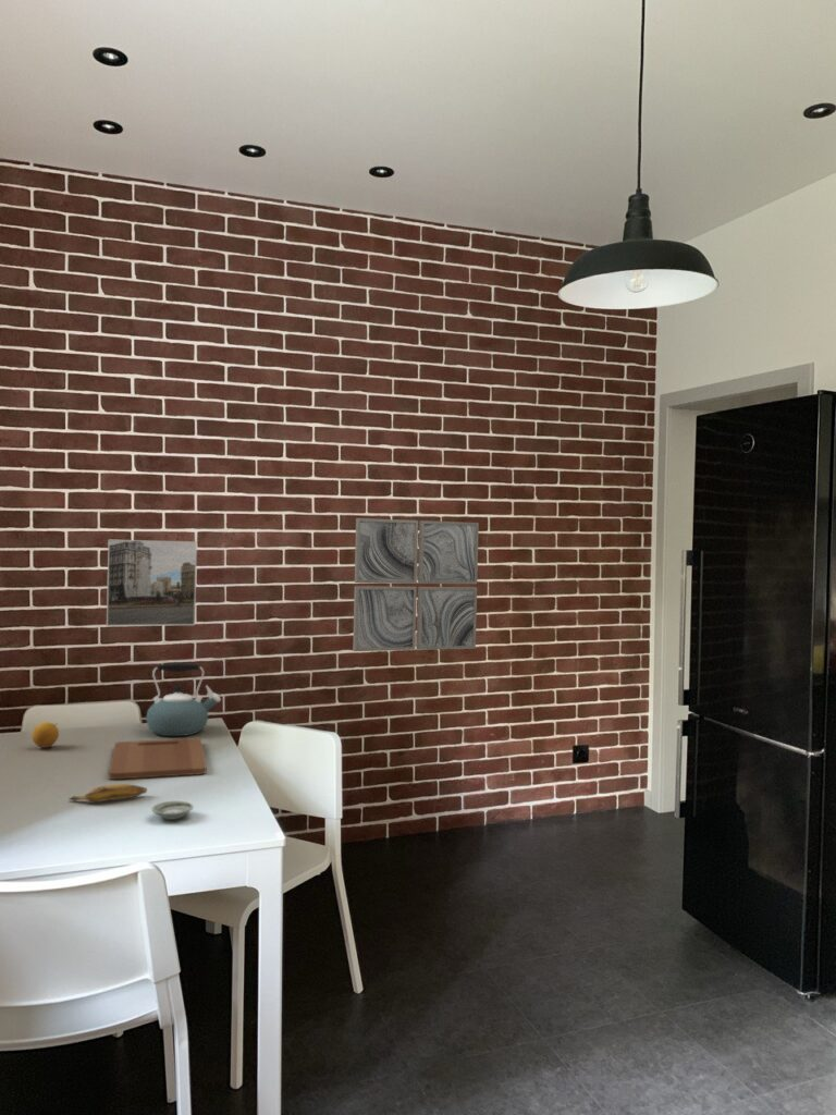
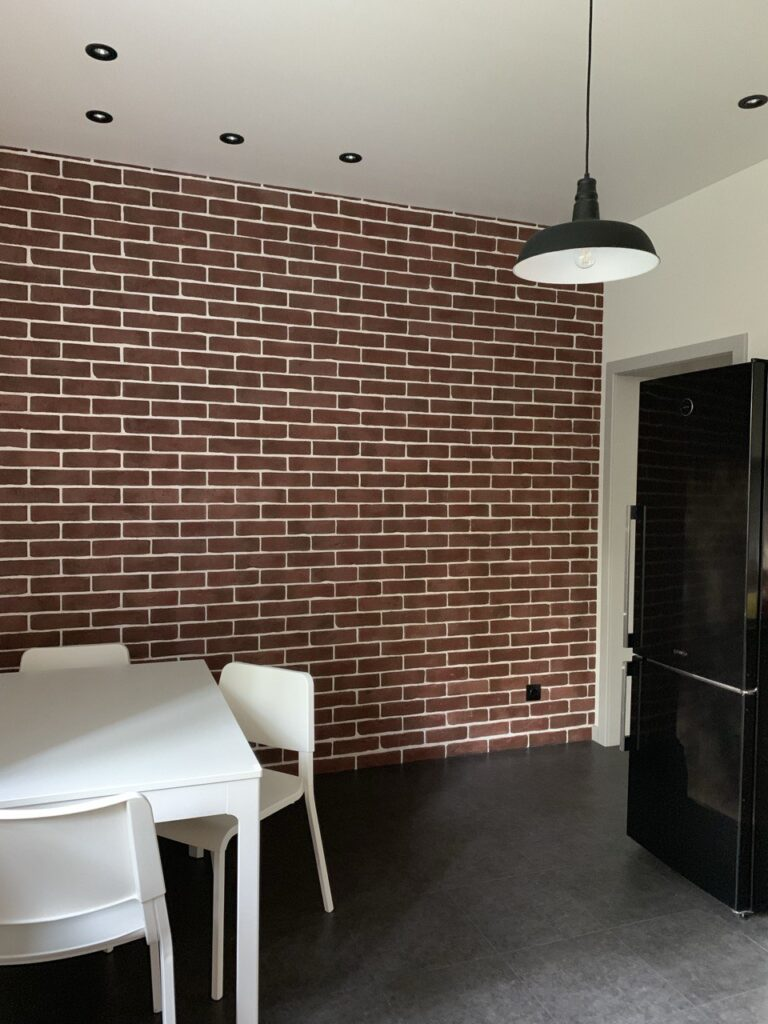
- banana (108, 792)
- saucer (172, 811)
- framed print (151, 583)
- kettle (184, 697)
- wall art (416, 583)
- fruit (45, 734)
- cutting board (158, 757)
